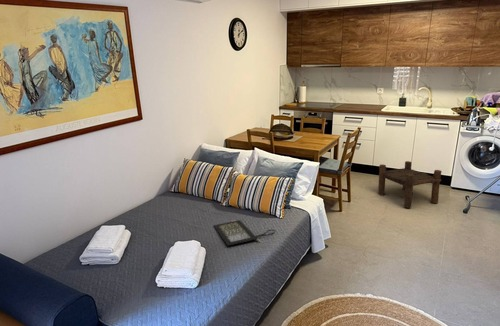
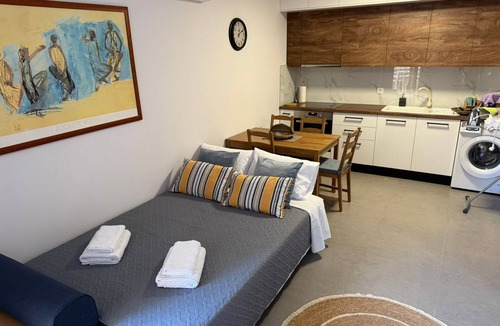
- stool (408, 183)
- clutch bag (236, 232)
